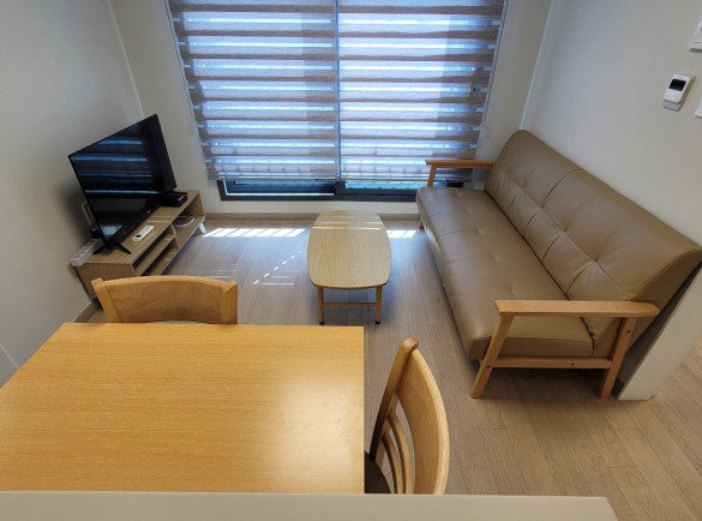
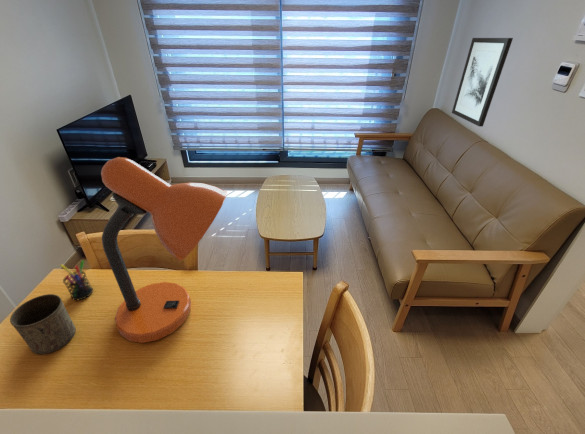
+ desk lamp (164, 246)
+ wall art (477, 81)
+ cup (46, 324)
+ pen holder (78, 278)
